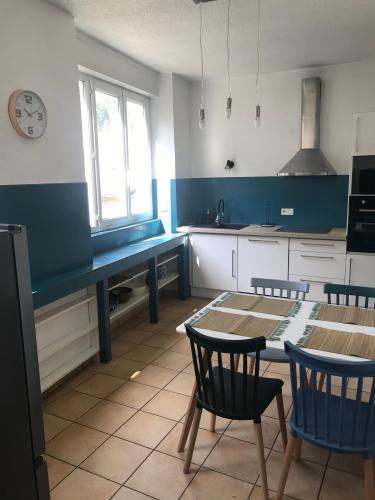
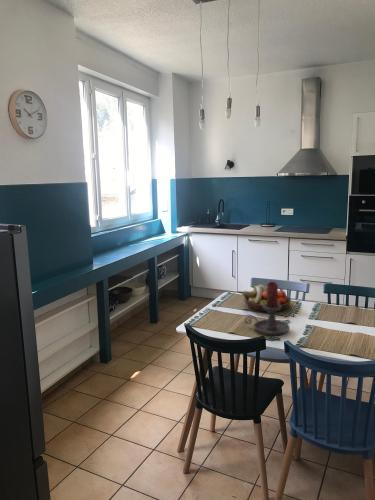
+ fruit bowl (266, 296)
+ candle holder (266, 305)
